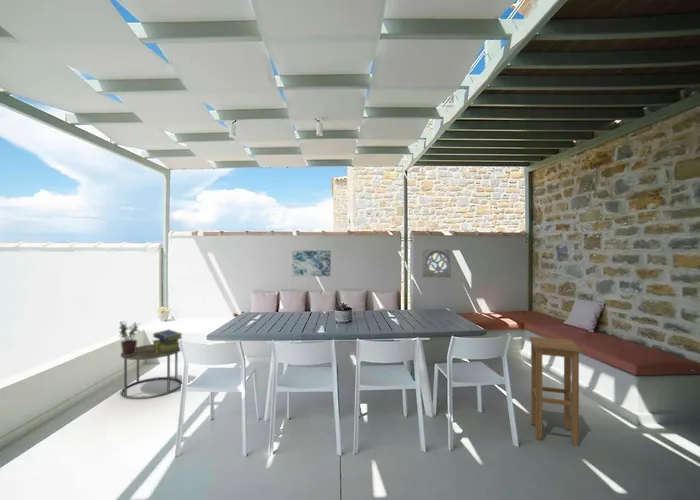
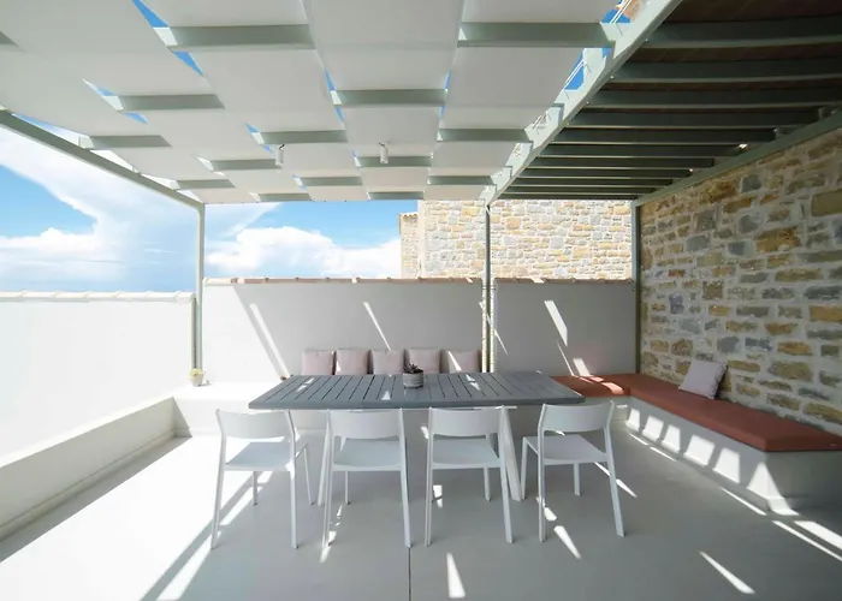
- stool (553, 388)
- wall art (311, 263)
- potted plant (130, 337)
- stack of books (167, 341)
- wall ornament (436, 263)
- side table (156, 377)
